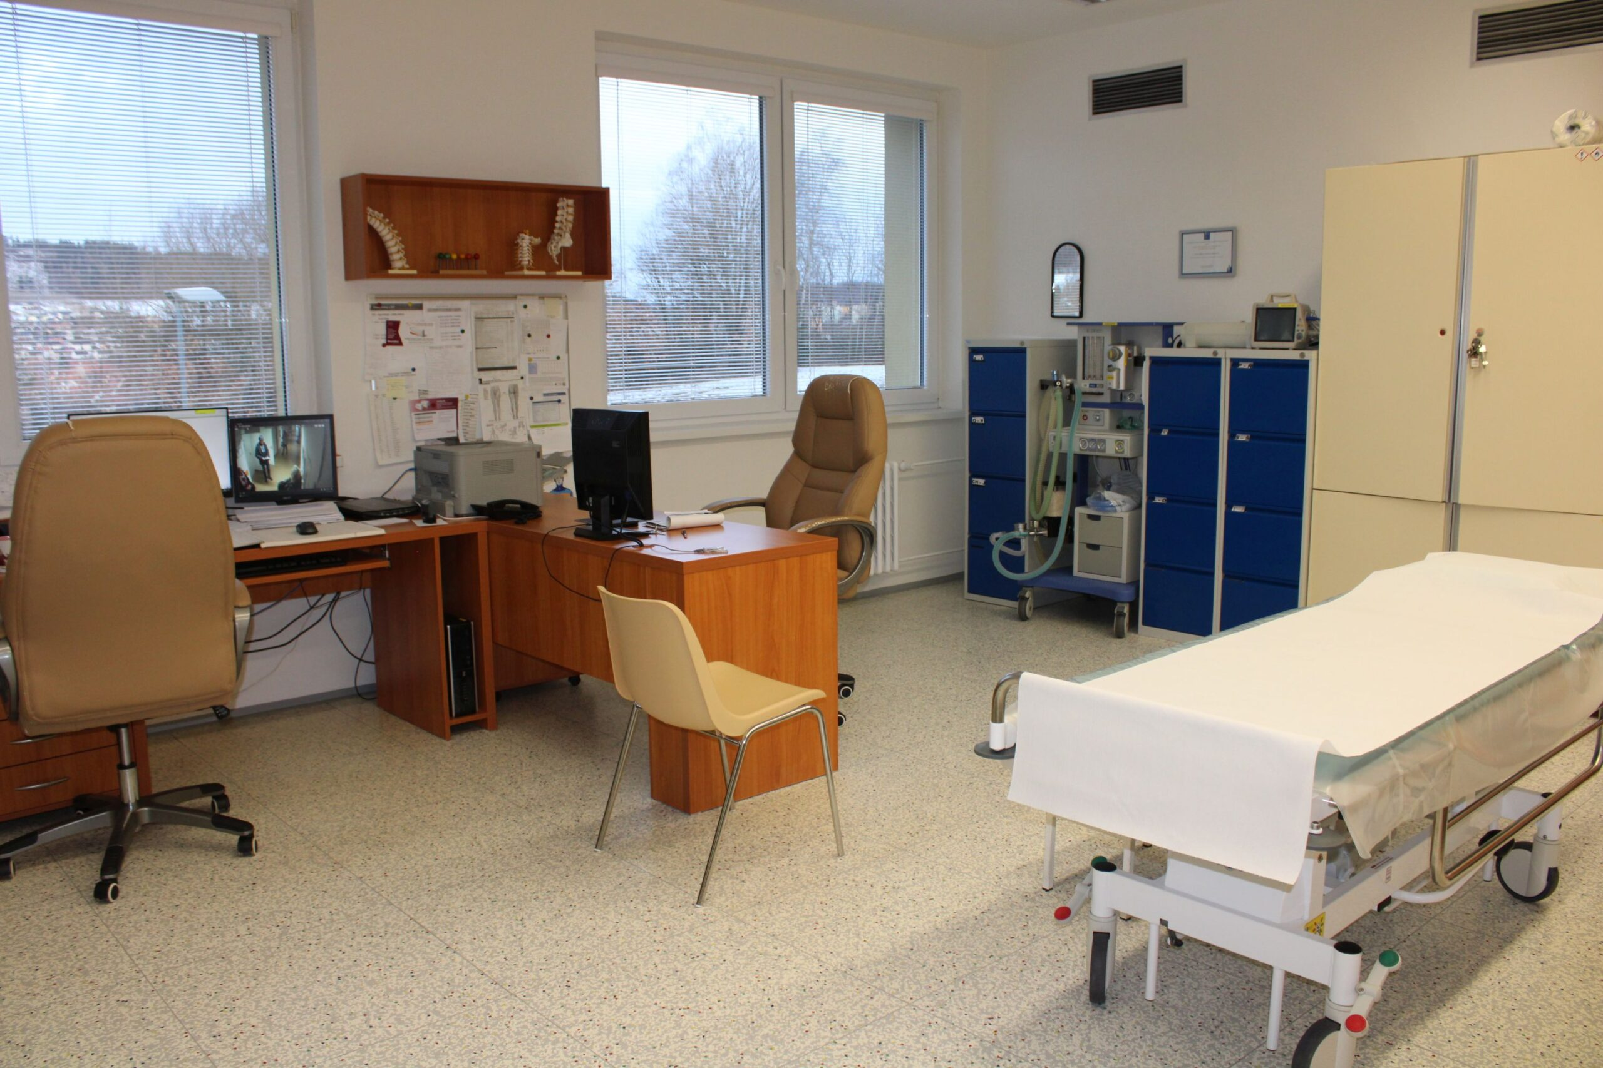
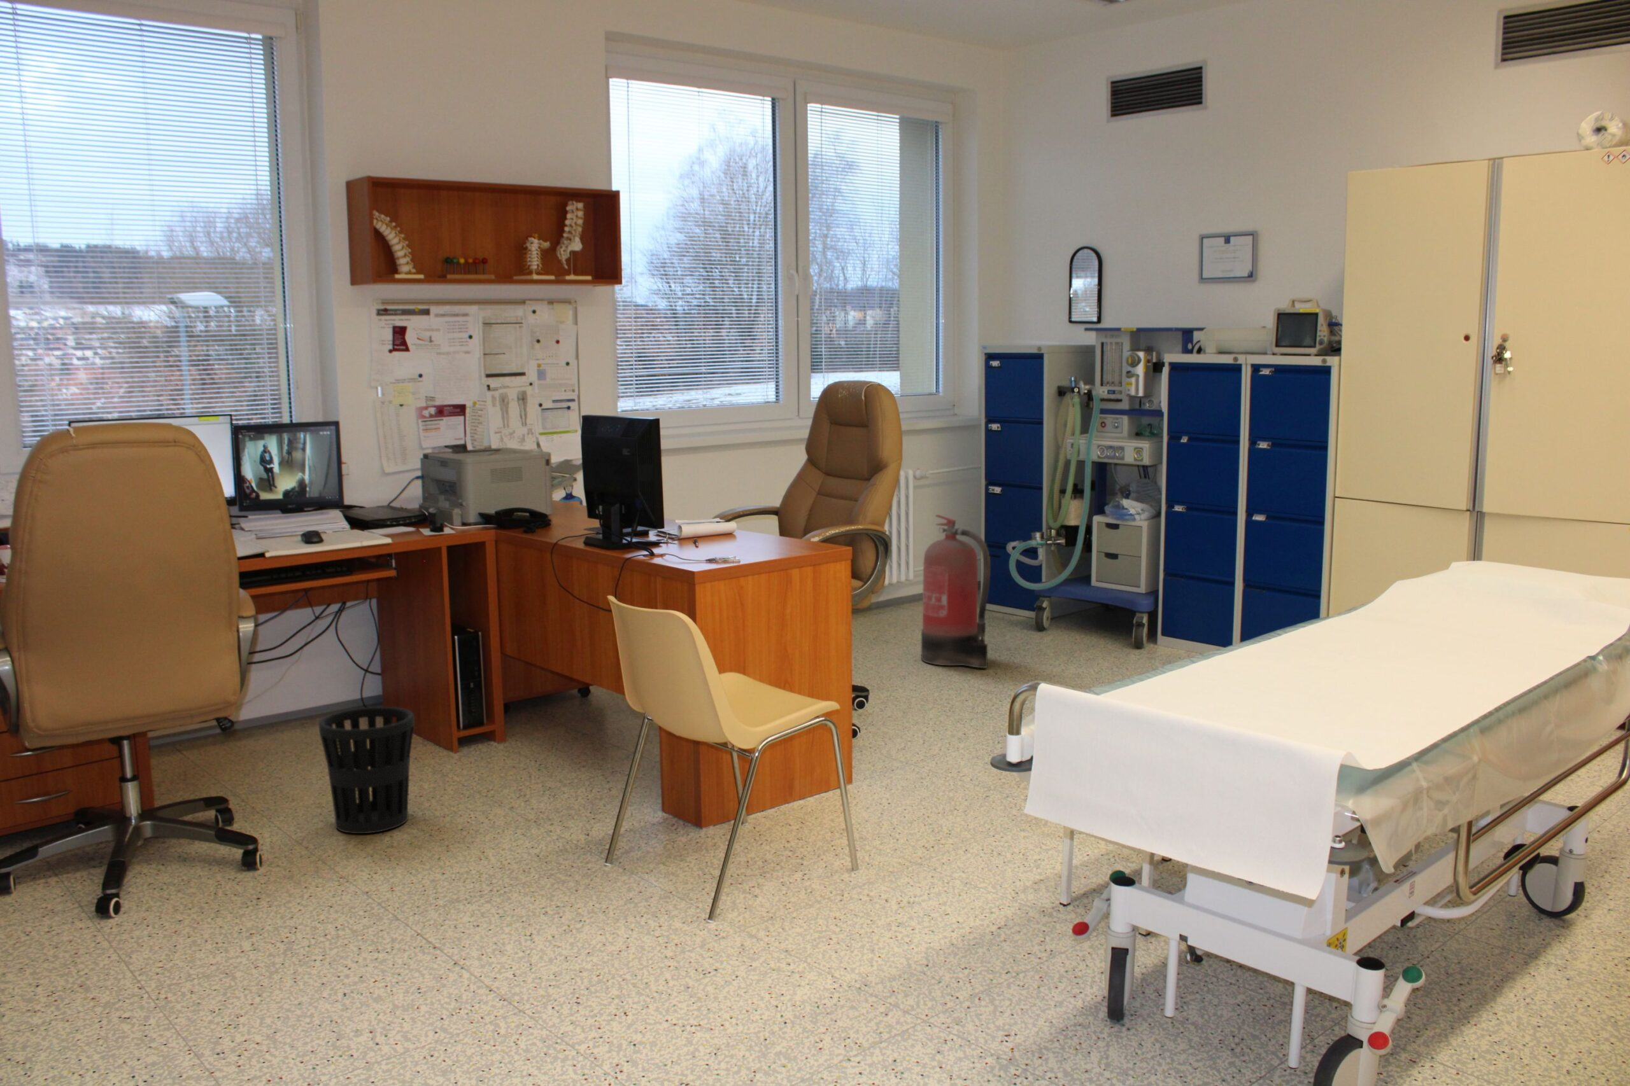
+ wastebasket (369, 770)
+ fire extinguisher (961, 589)
